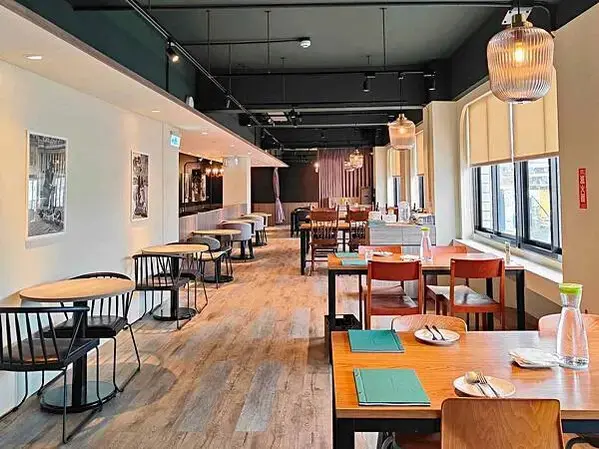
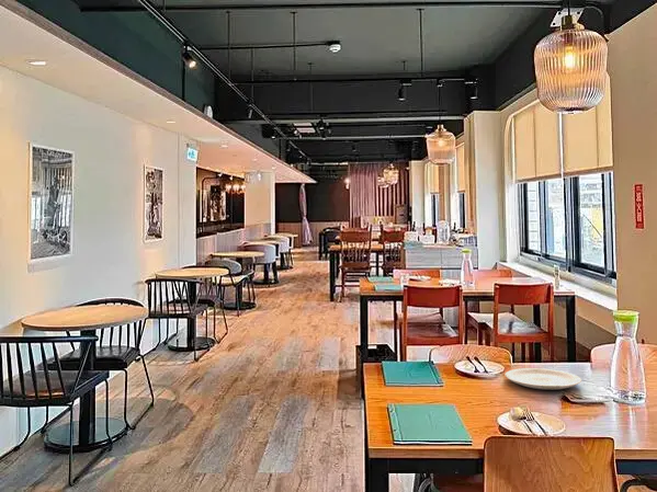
+ plate (542, 379)
